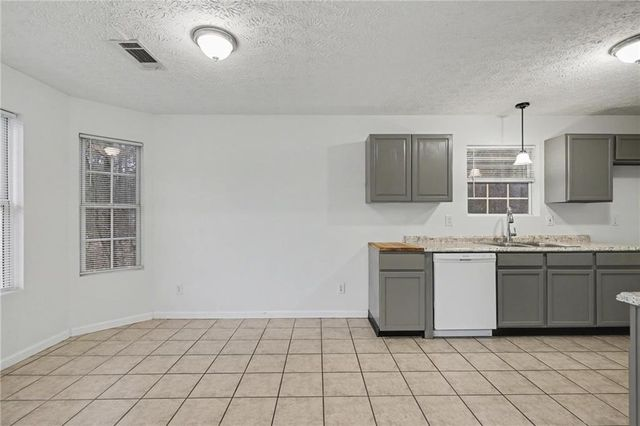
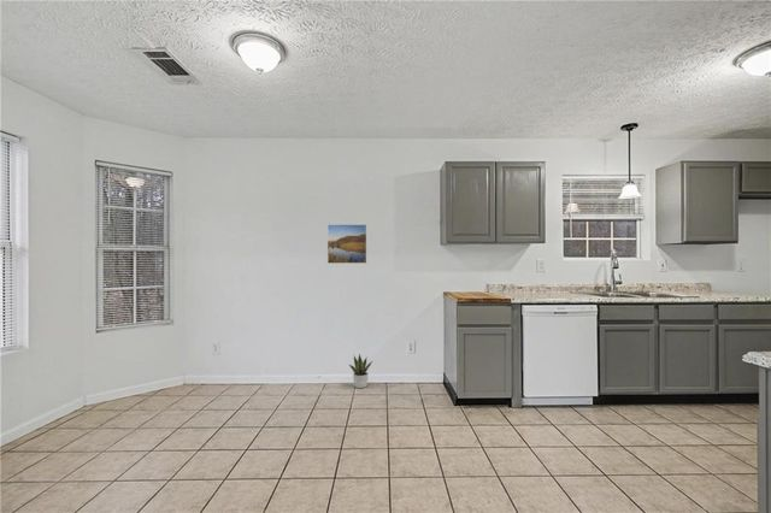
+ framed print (347, 243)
+ potted plant (360, 368)
